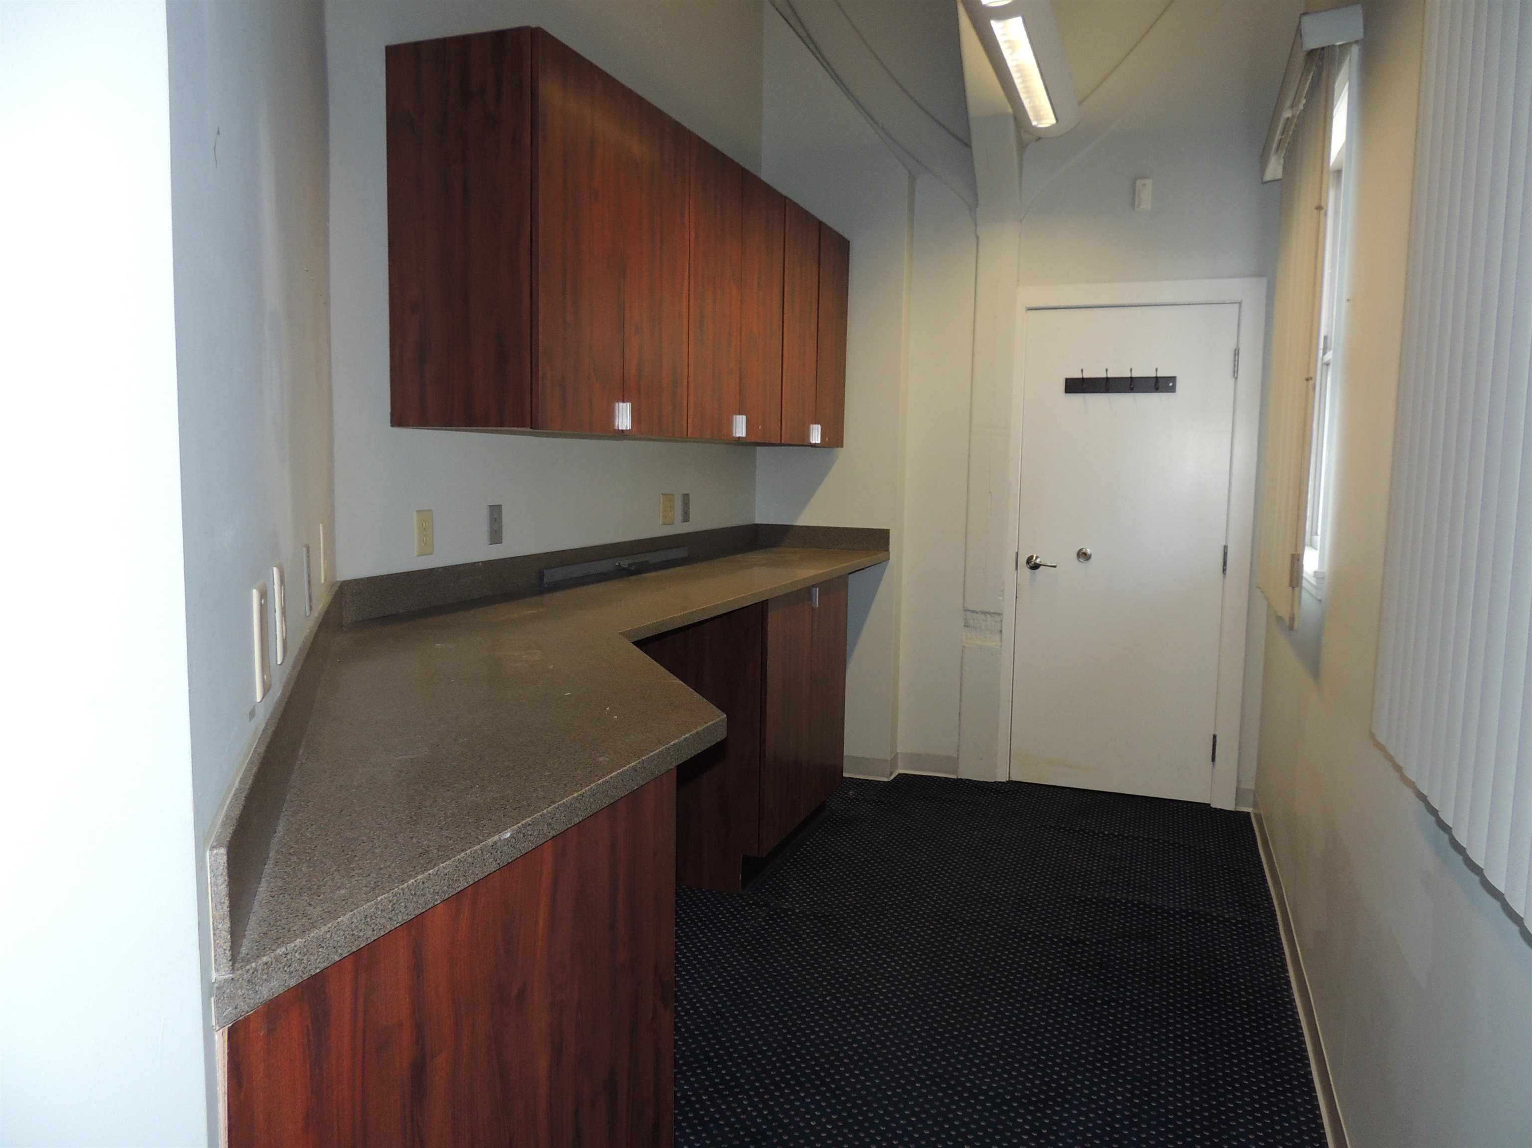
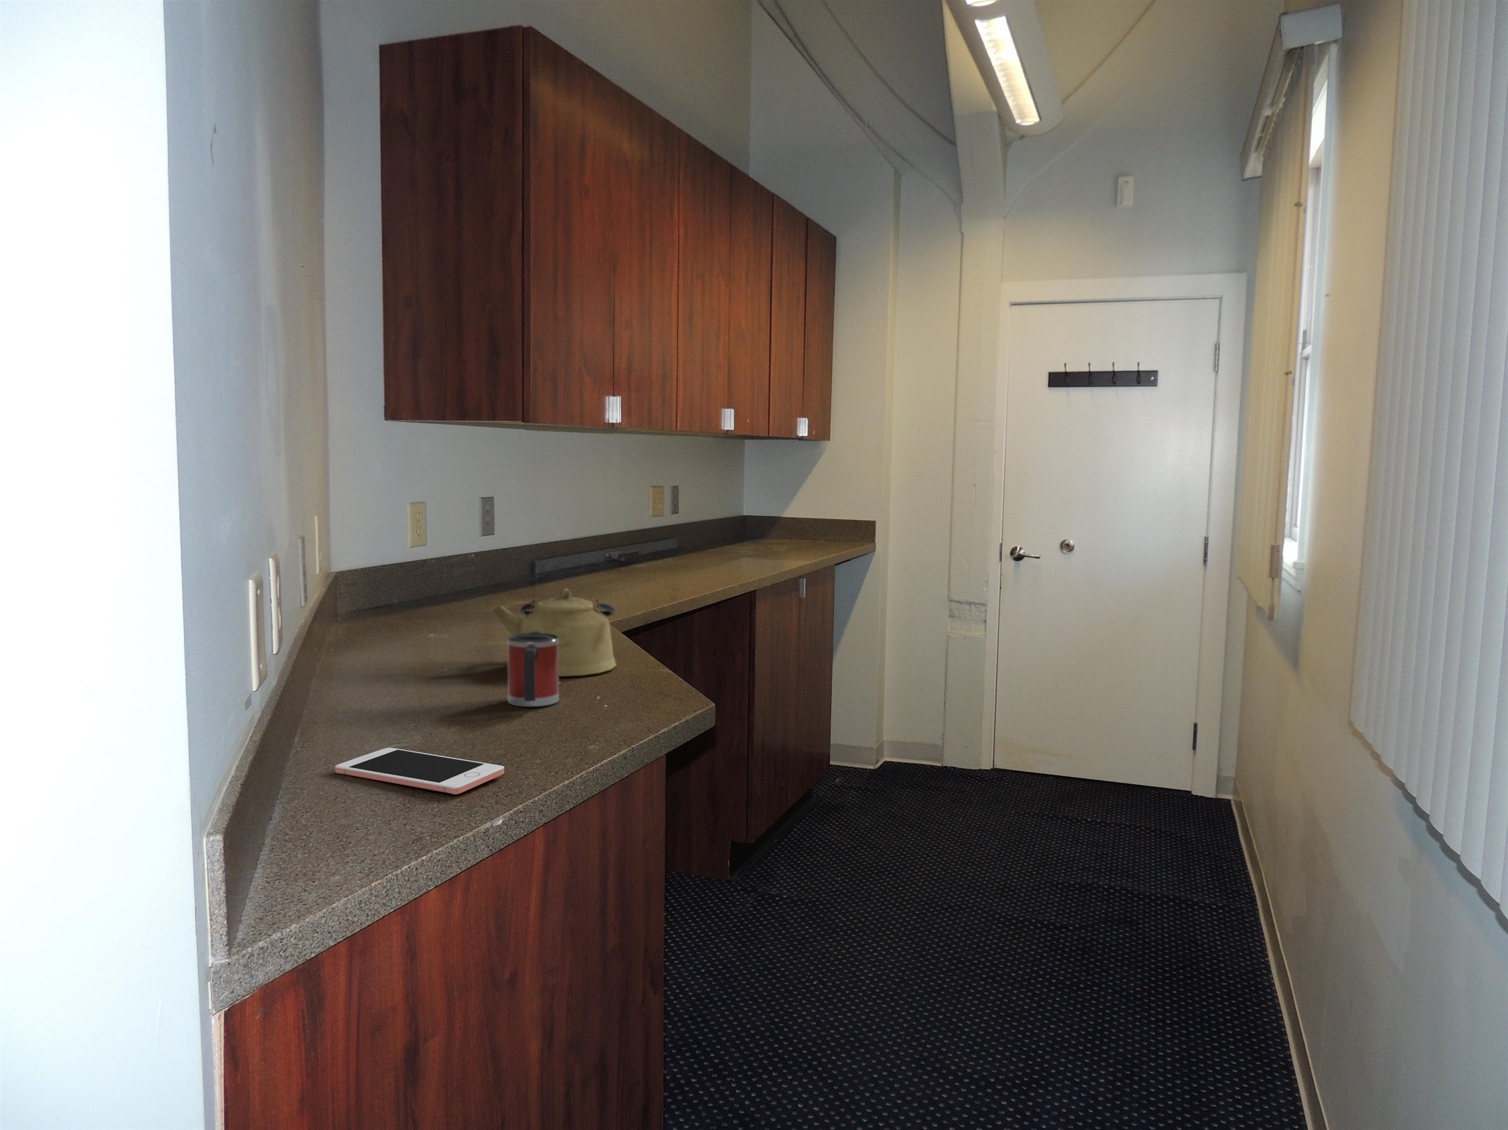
+ mug (533, 669)
+ kettle (555, 627)
+ cell phone (419, 769)
